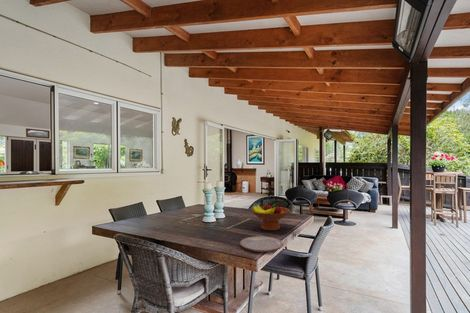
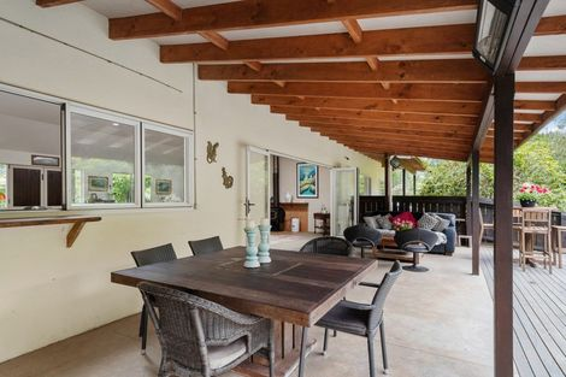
- fruit bowl (270, 215)
- plate (261, 244)
